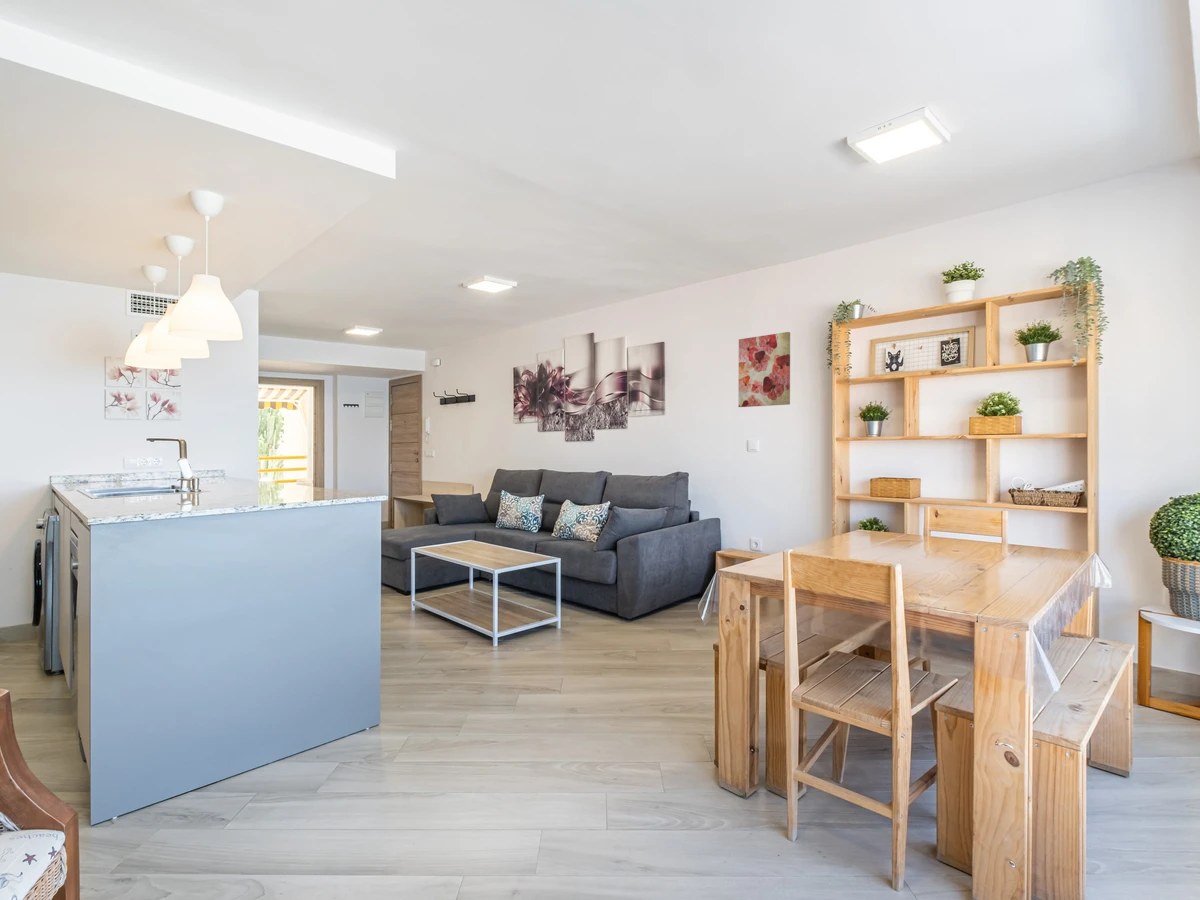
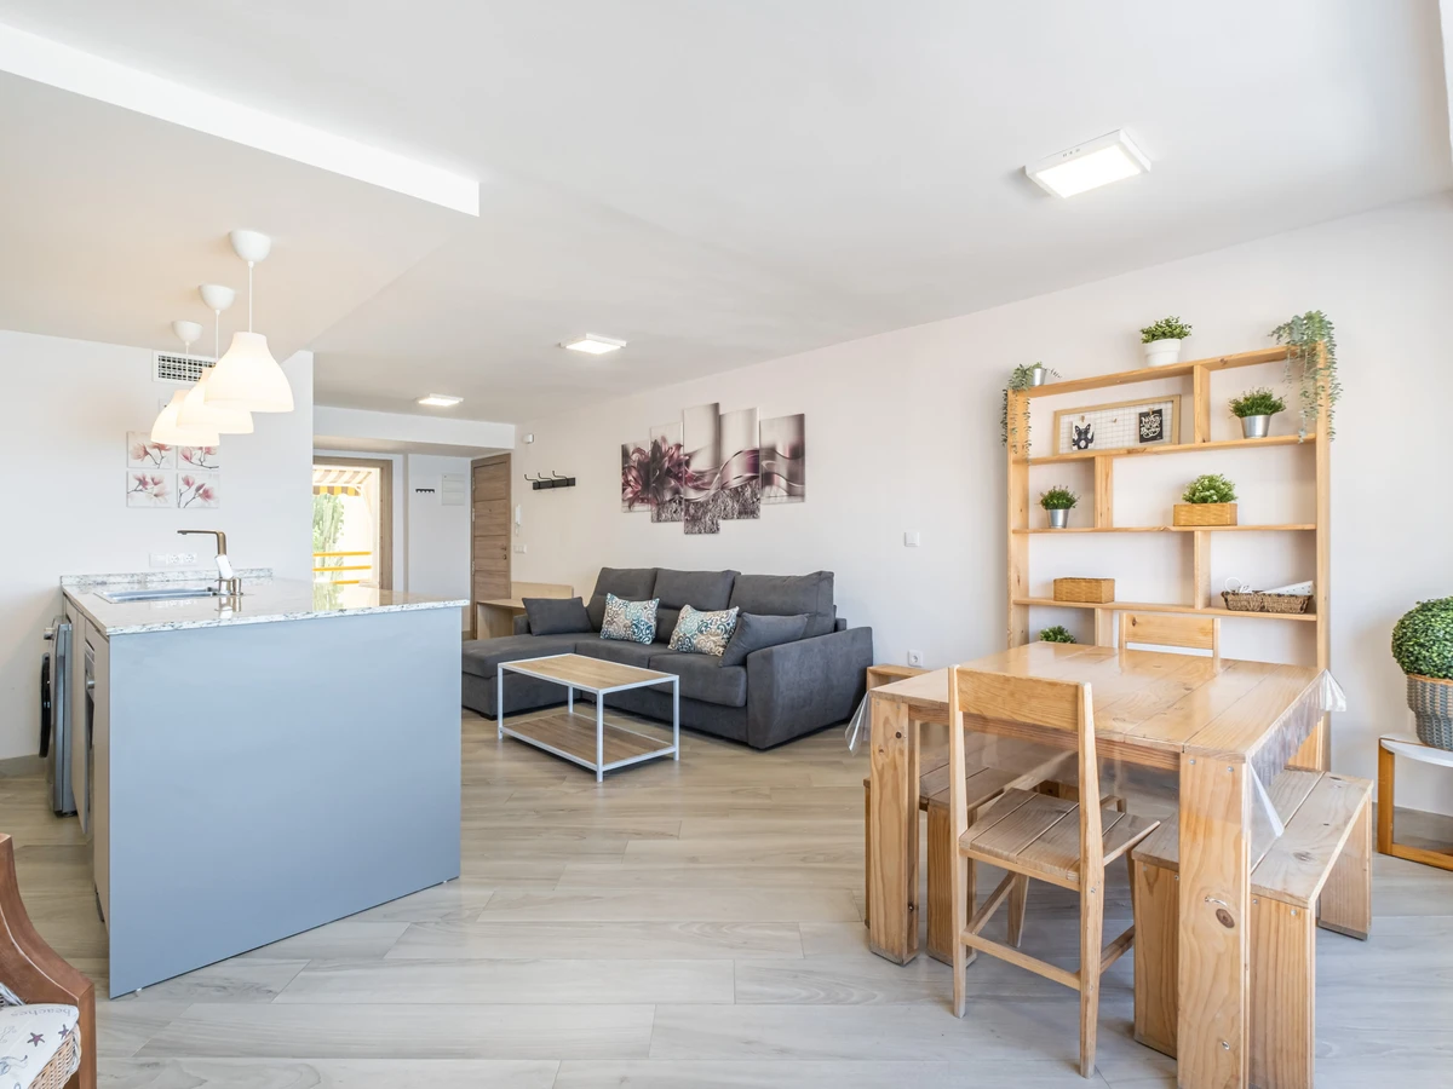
- wall art (763, 370)
